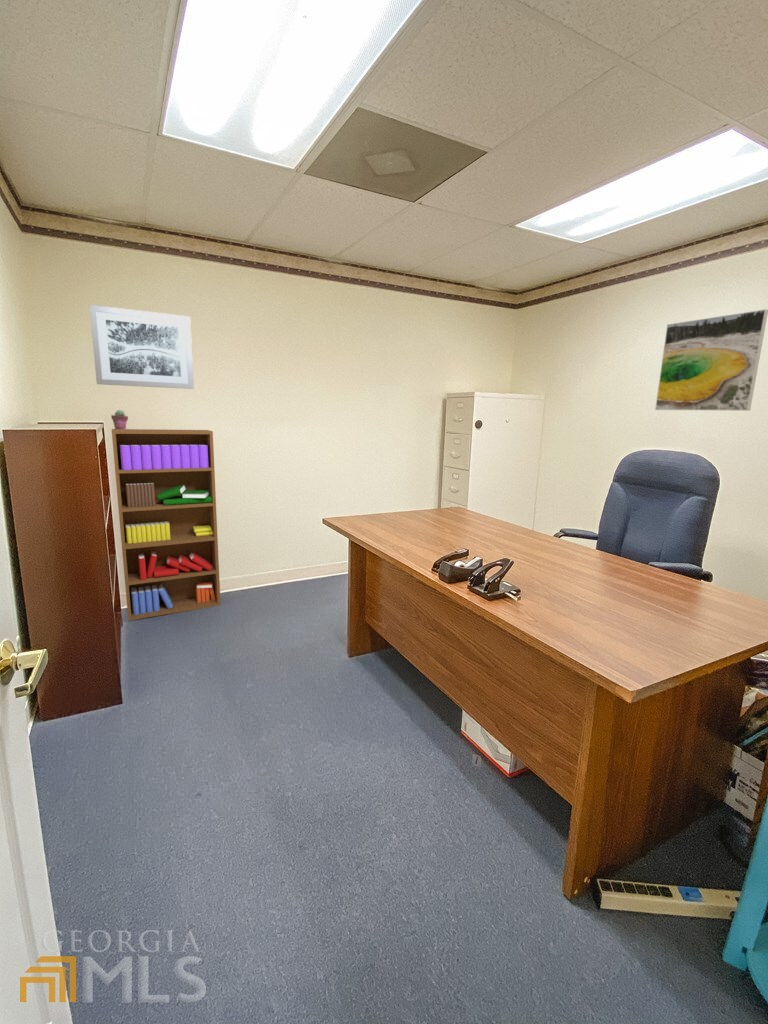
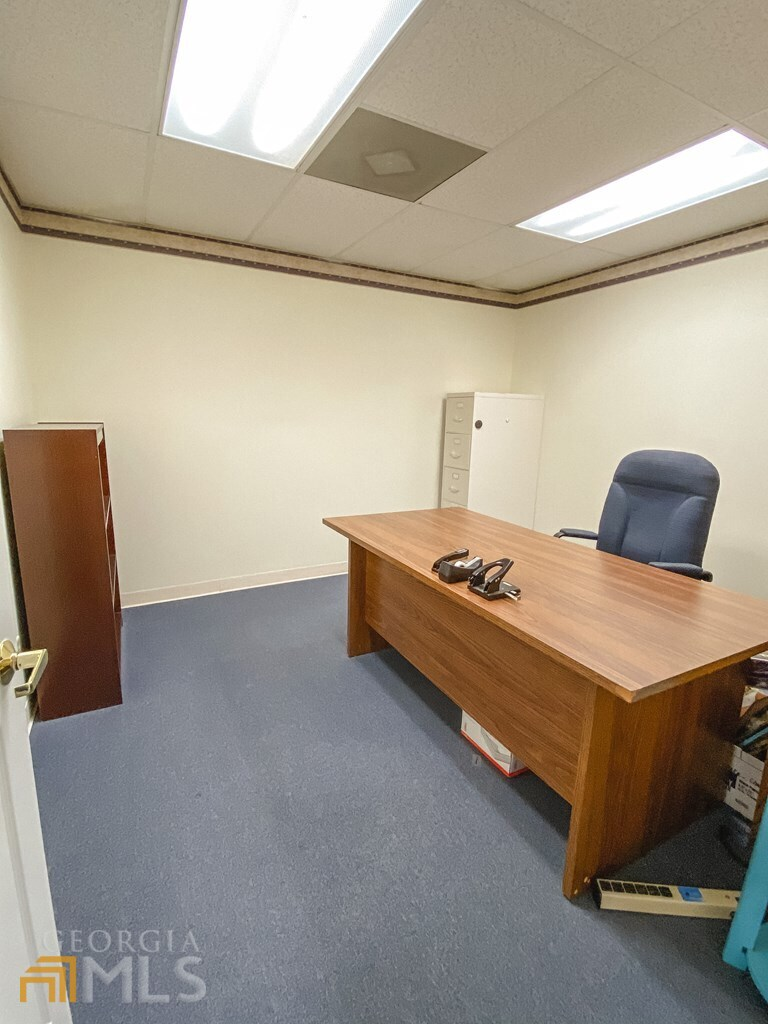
- wall art (144, 349)
- potted succulent (119, 419)
- bookshelf (169, 522)
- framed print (706, 364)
